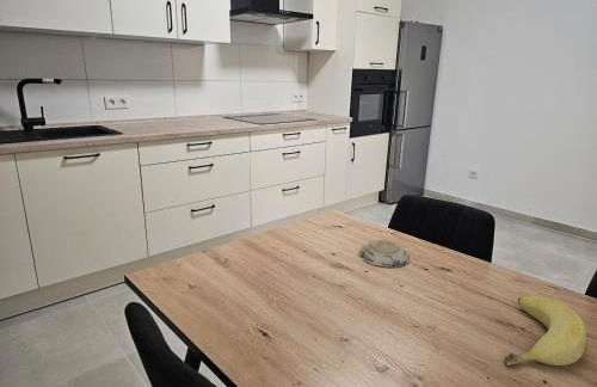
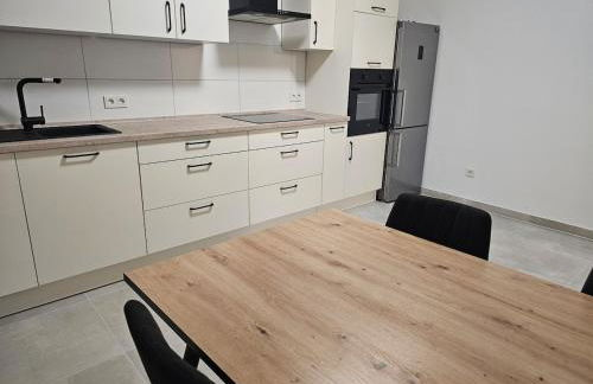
- decorative bowl (384, 250)
- banana (533, 315)
